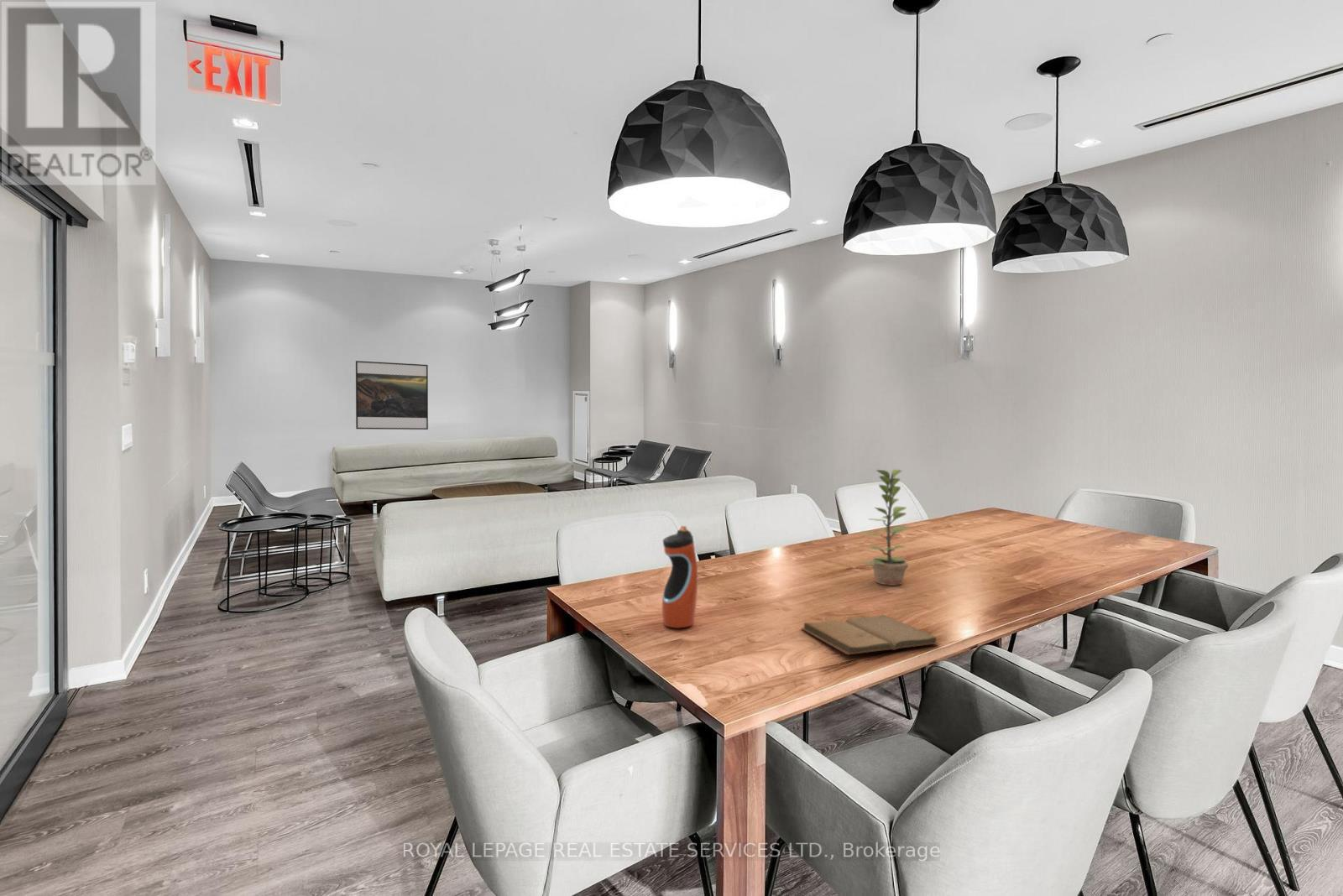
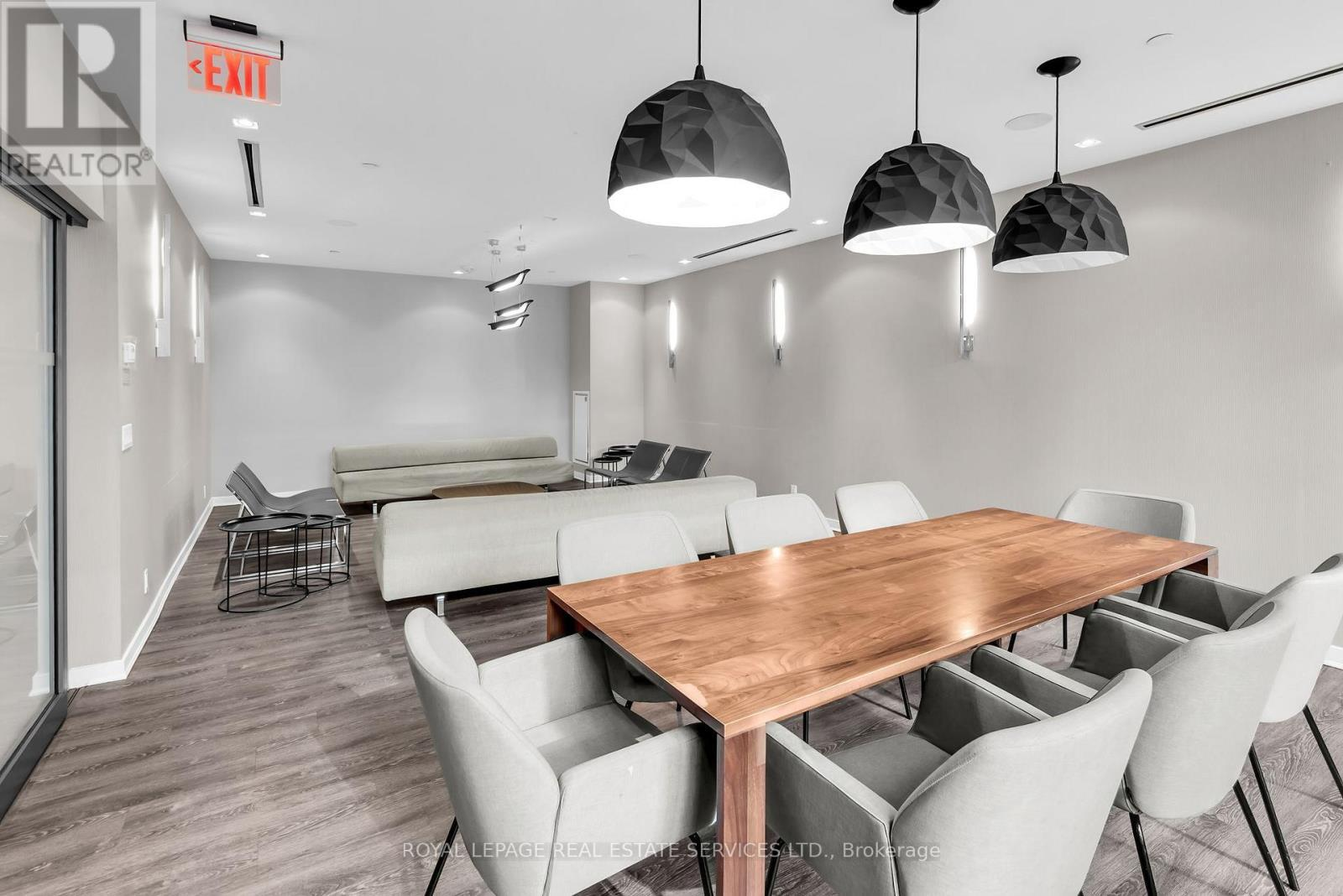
- plant (886, 526)
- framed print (392, 396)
- water bottle (679, 575)
- book (867, 633)
